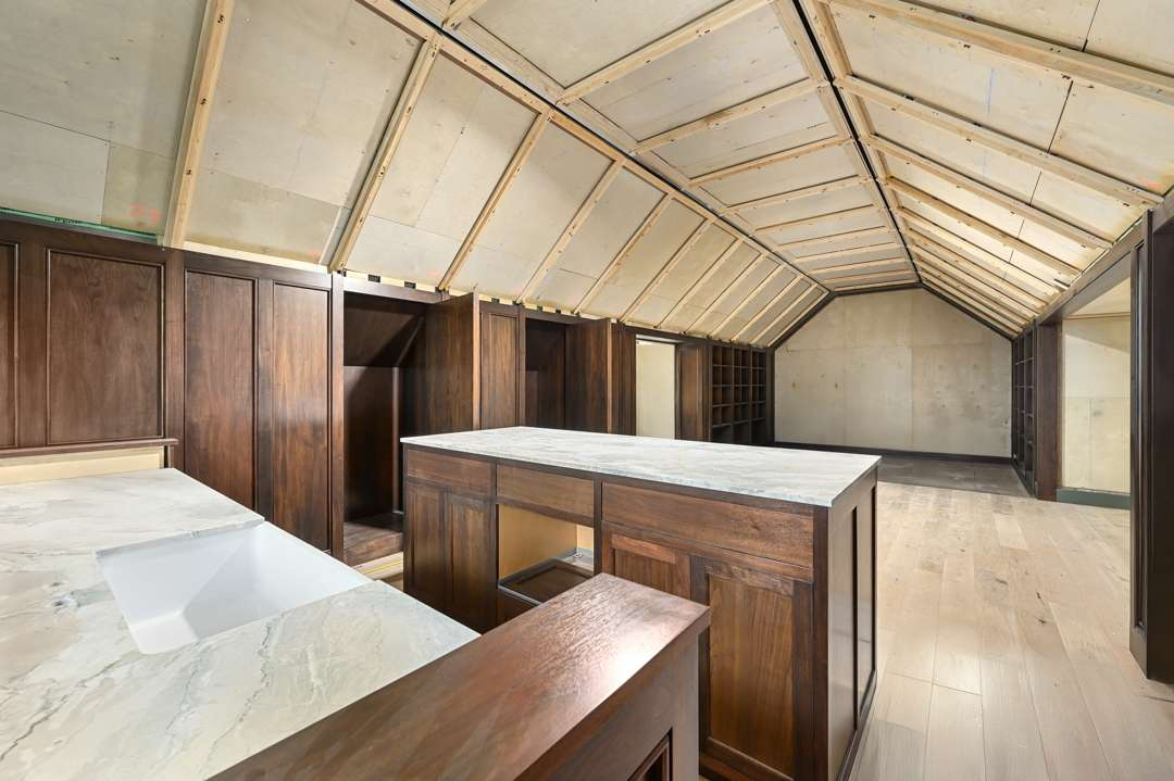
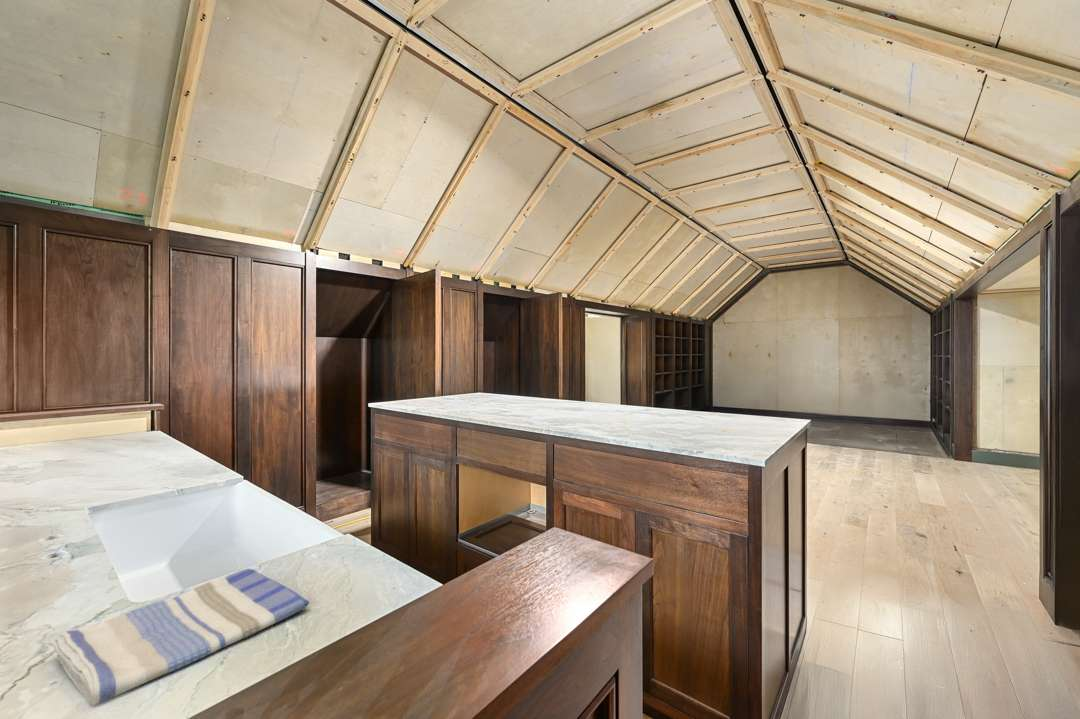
+ dish towel (189, 621)
